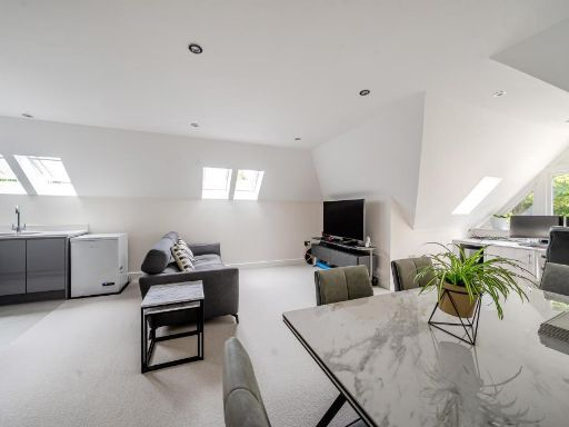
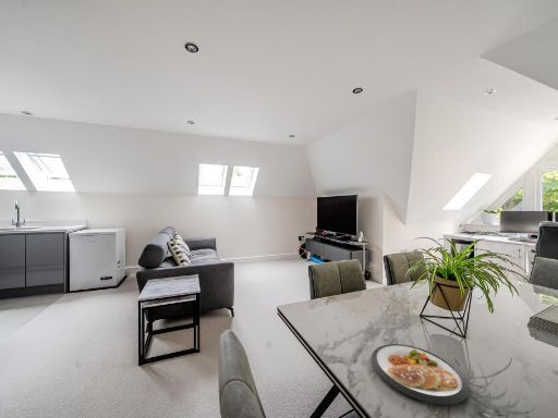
+ dish (415, 367)
